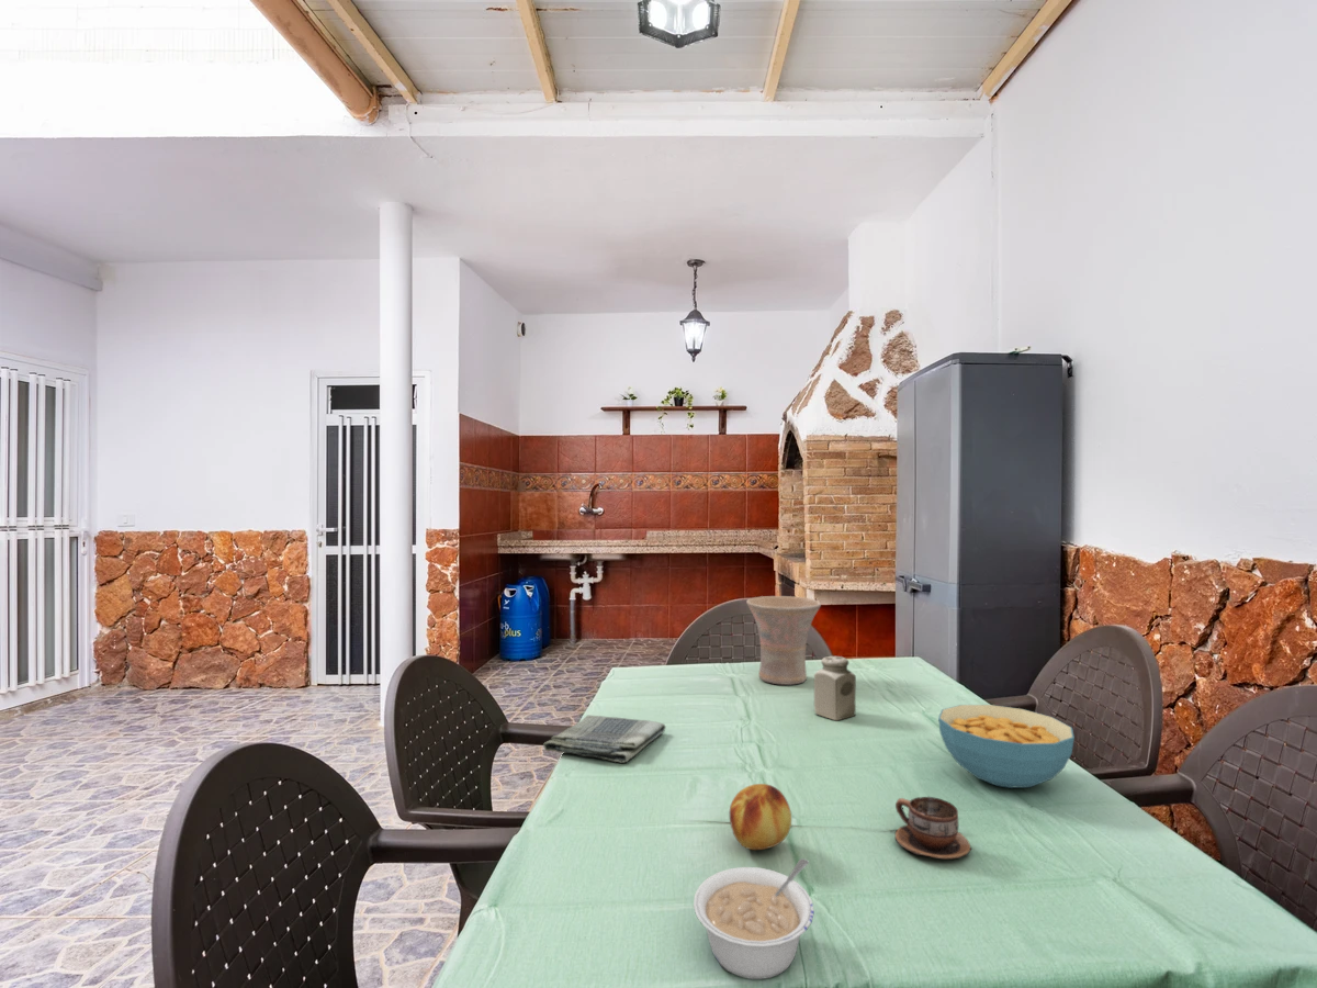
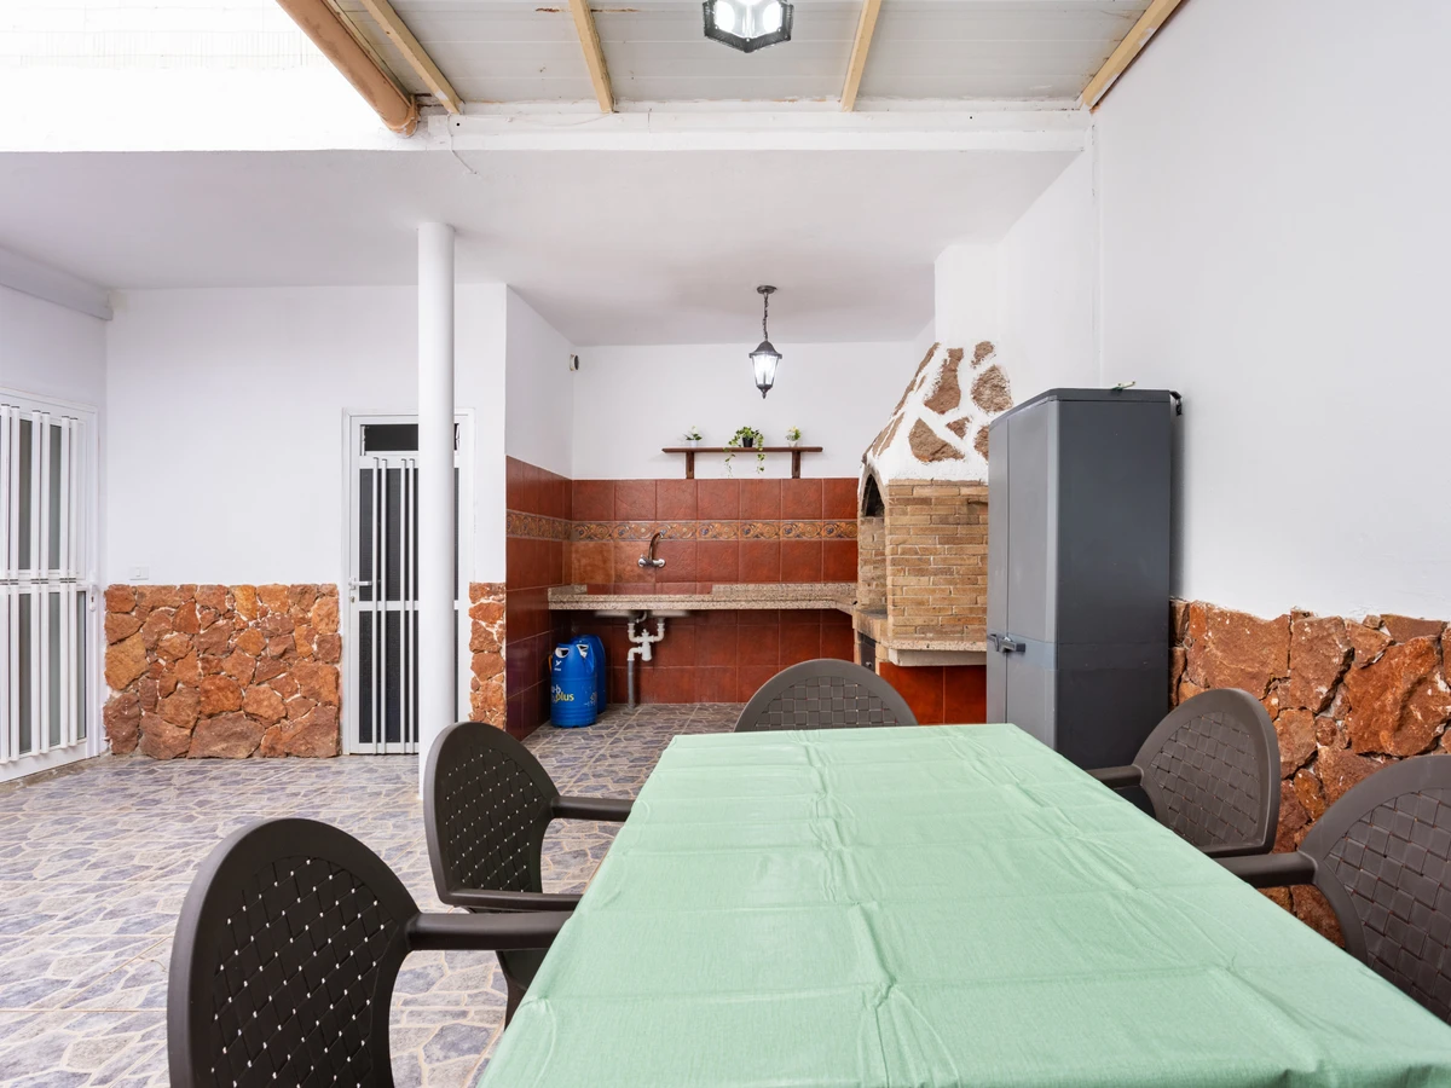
- vase (783, 640)
- fruit (759, 816)
- legume (753, 917)
- cereal bowl (1003, 752)
- salt shaker (834, 685)
- dish towel (606, 733)
- cup (930, 824)
